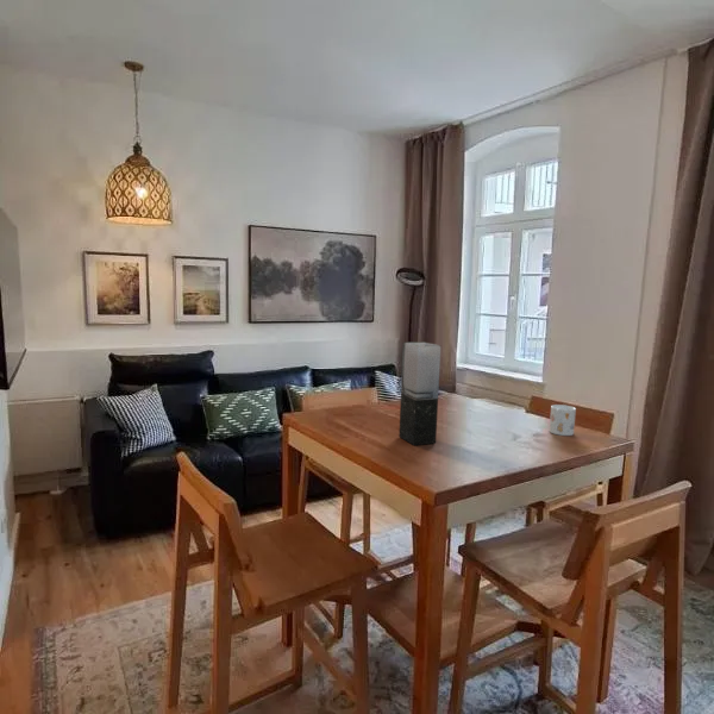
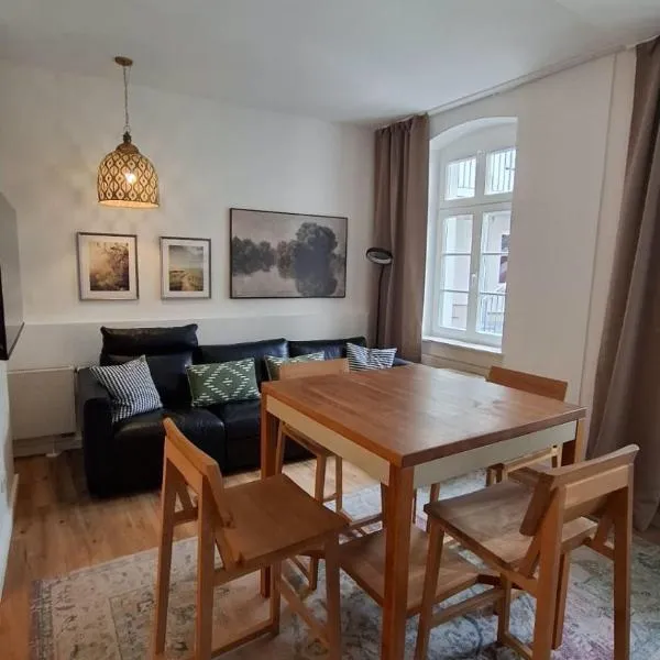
- vase (419, 392)
- mug (563, 418)
